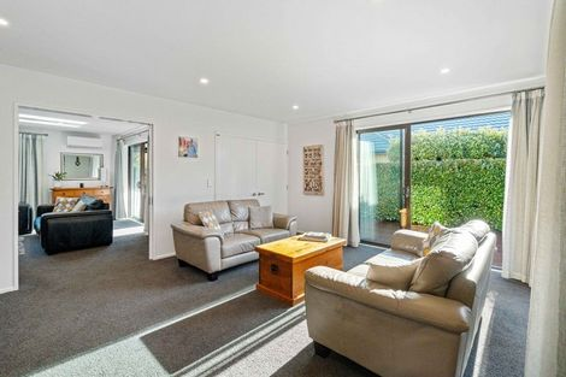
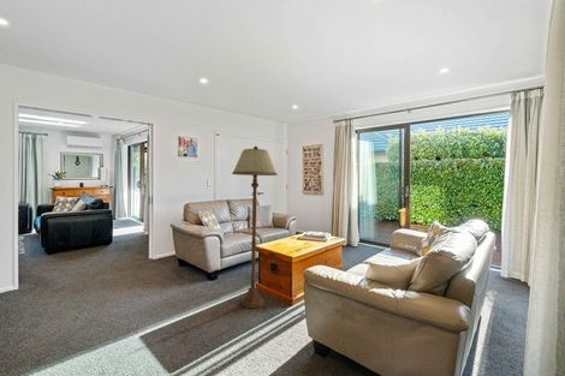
+ floor lamp (254, 225)
